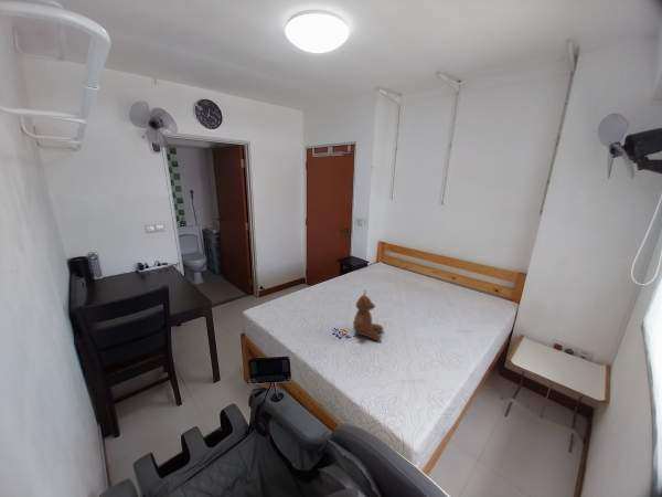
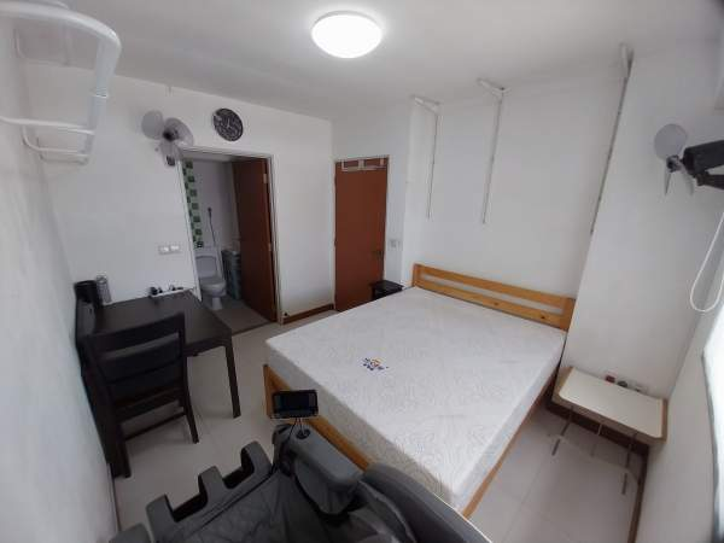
- teddy bear (369, 314)
